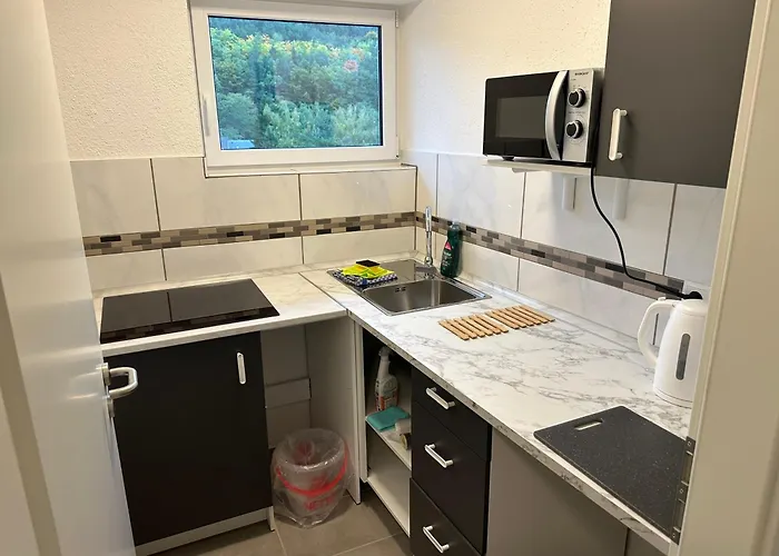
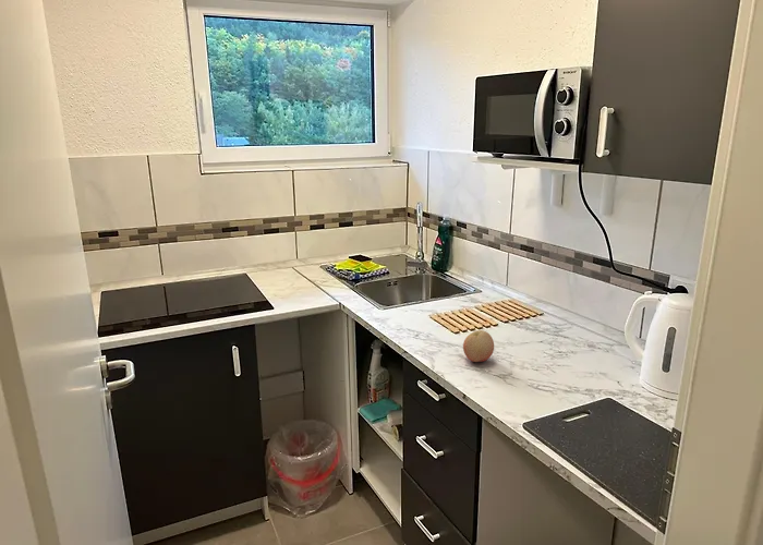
+ fruit (477, 346)
